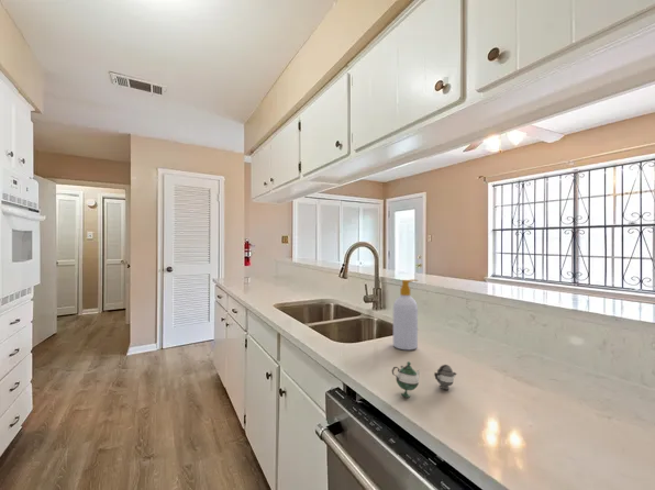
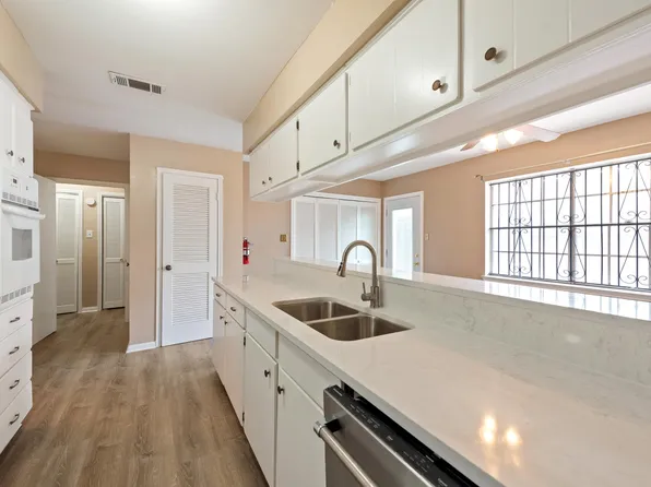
- soap bottle (406, 312)
- teapot (418, 375)
